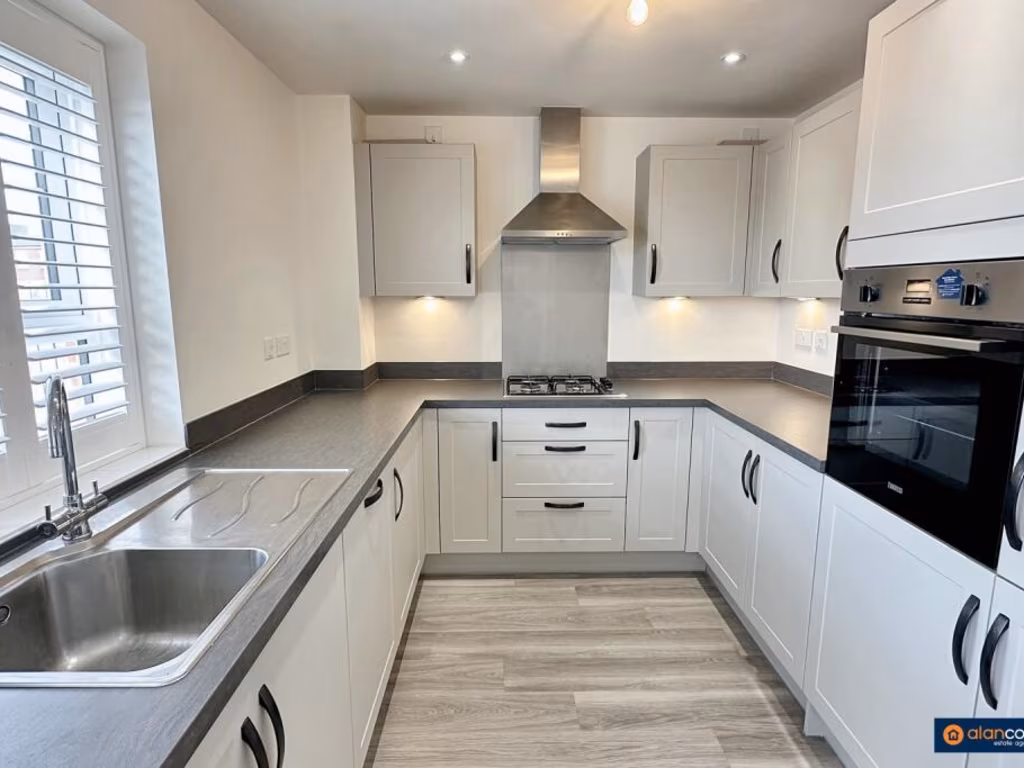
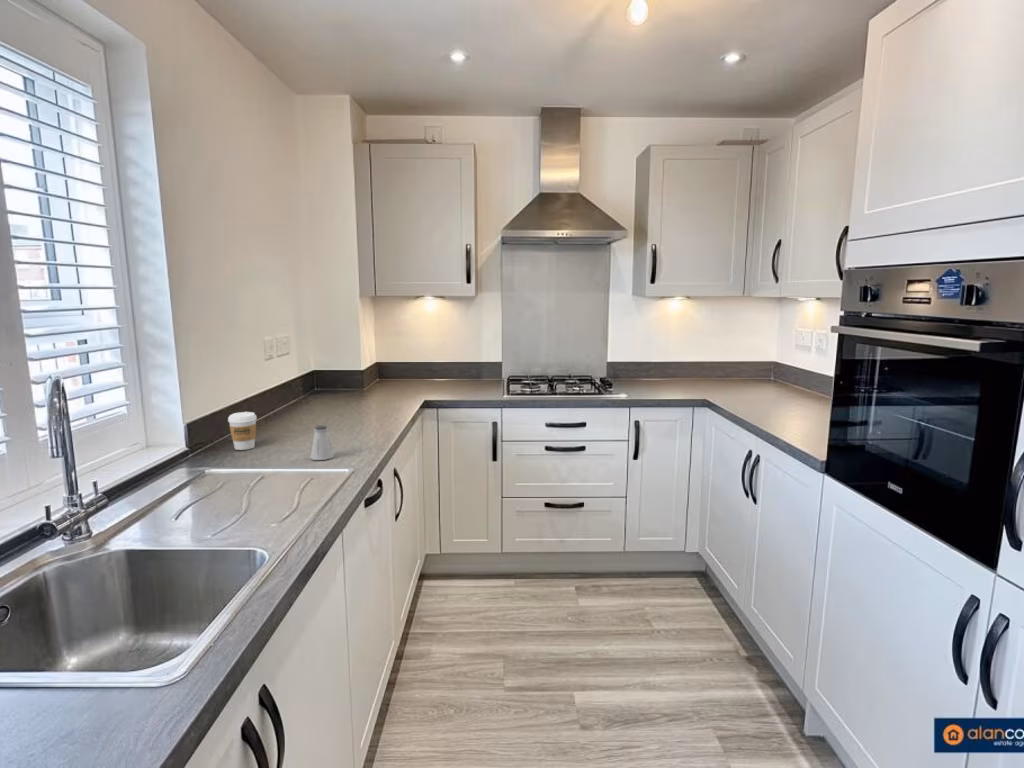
+ coffee cup (243, 430)
+ saltshaker (321, 441)
